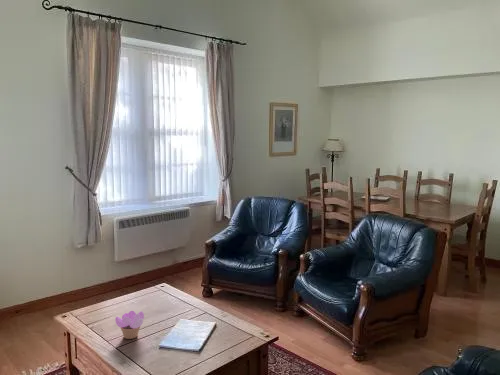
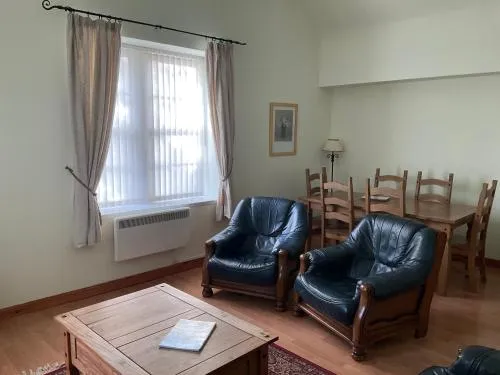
- succulent plant (132, 324)
